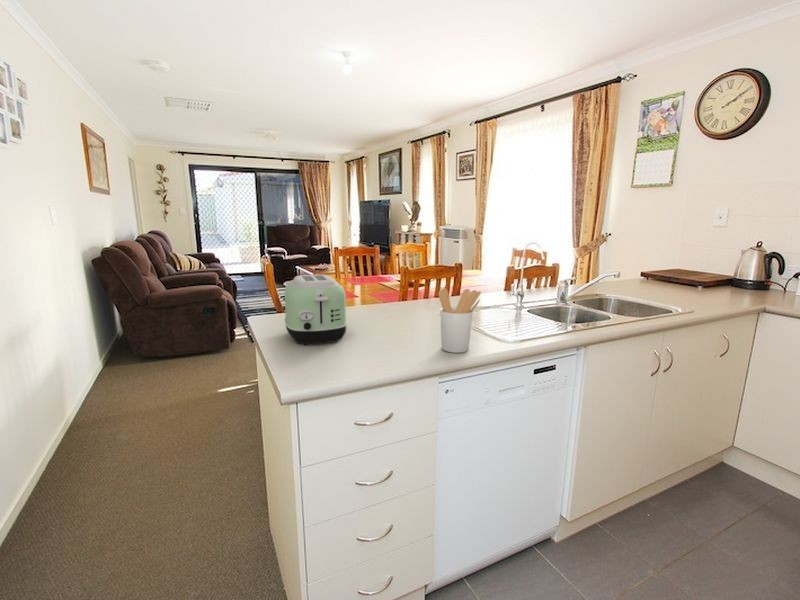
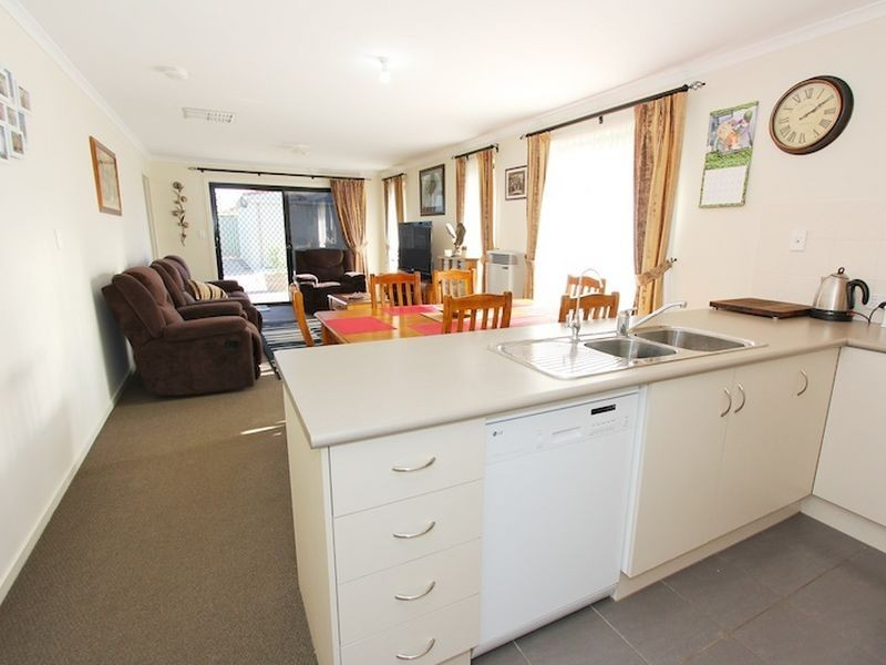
- utensil holder (460, 318)
- toaster (315, 307)
